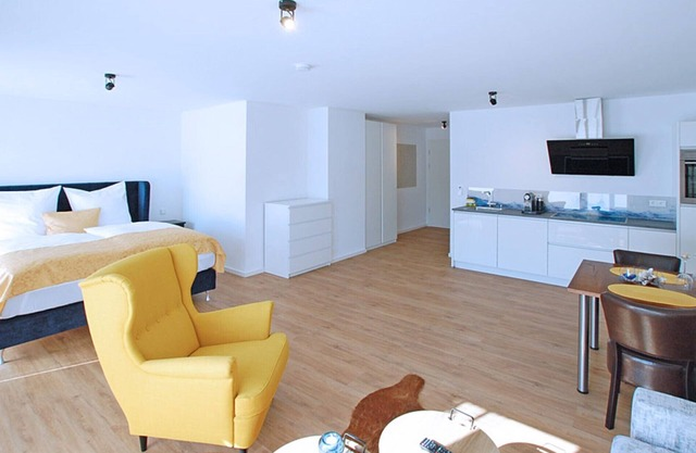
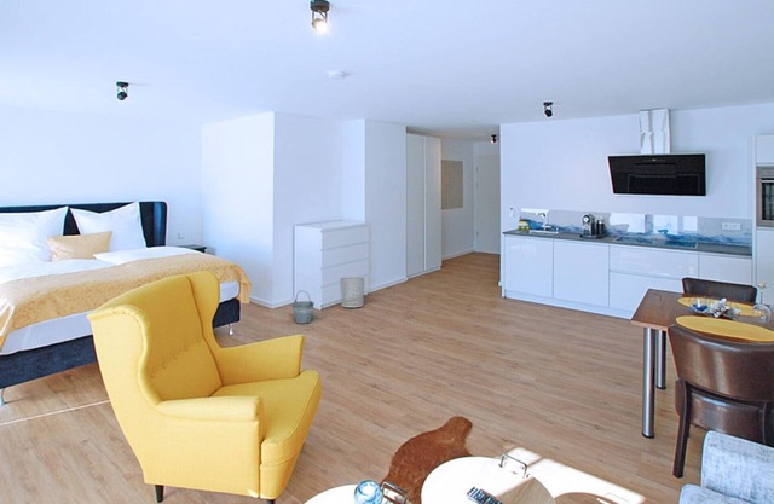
+ waste bin (352, 291)
+ bucket (302, 306)
